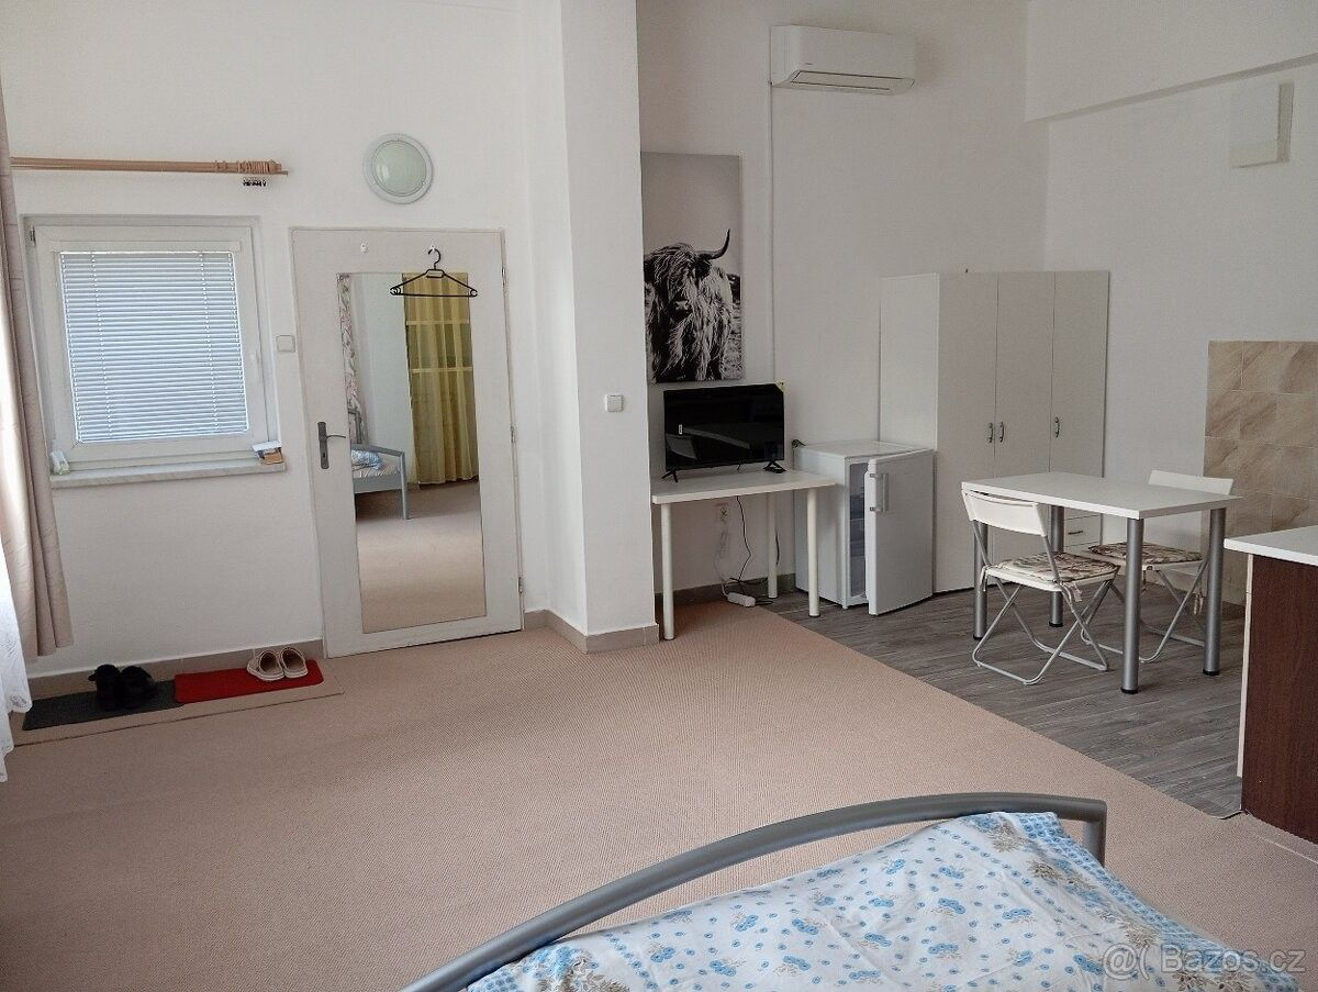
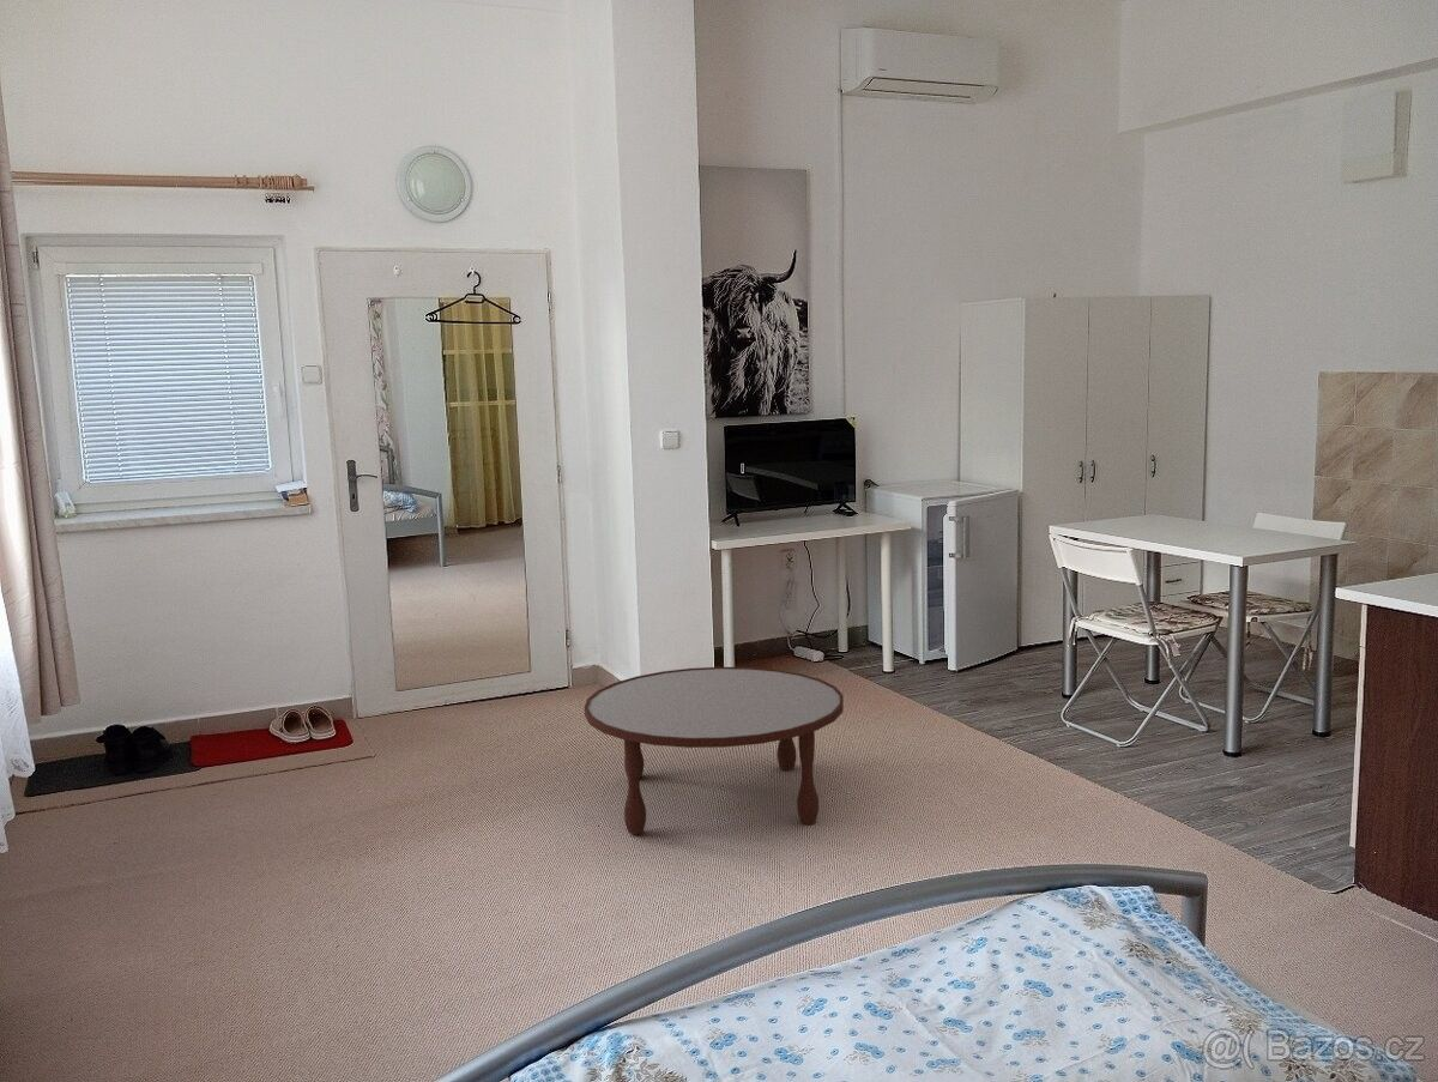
+ coffee table (715, 746)
